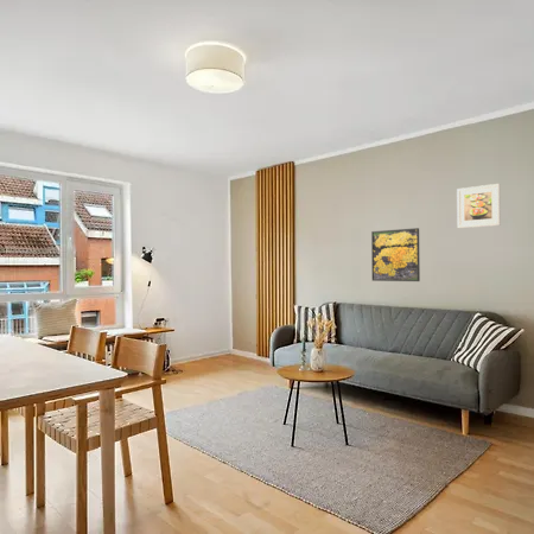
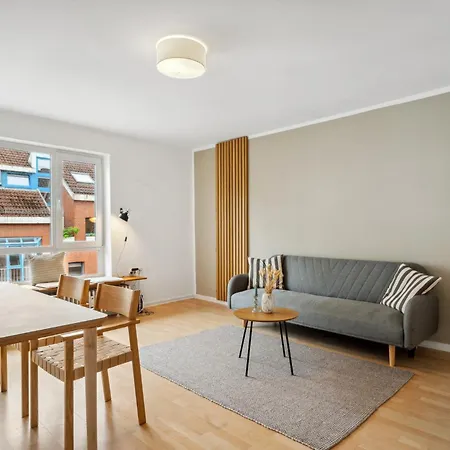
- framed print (394, 255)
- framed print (477, 206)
